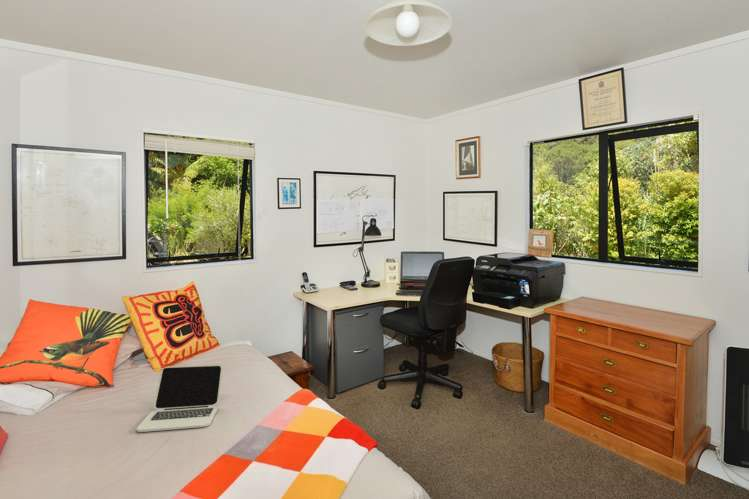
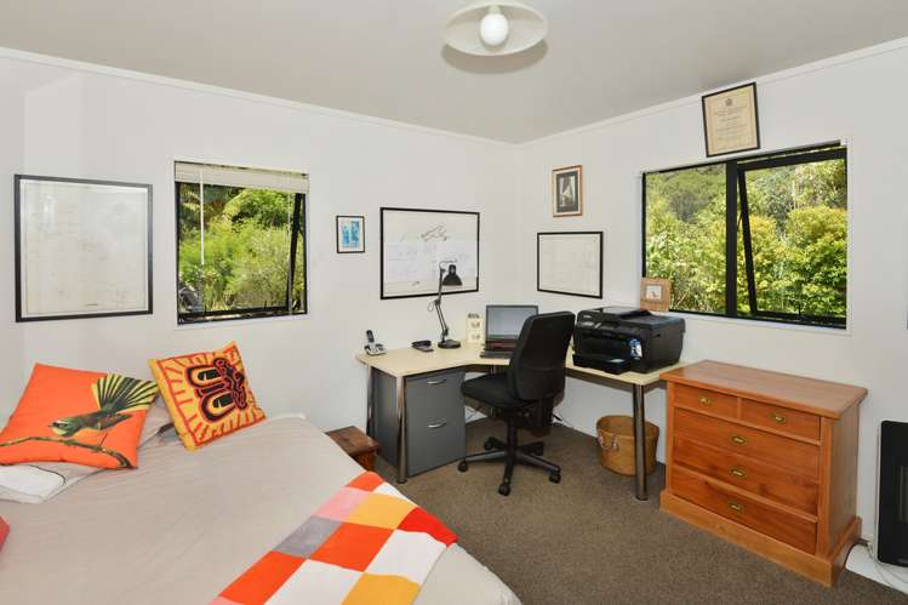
- laptop (183, 394)
